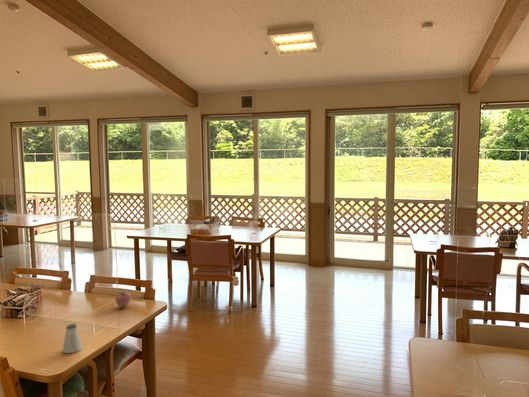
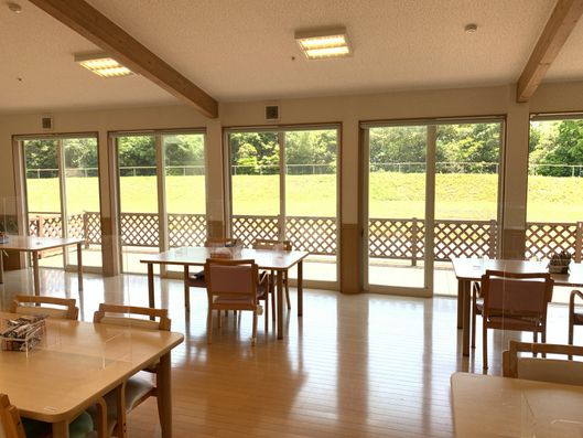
- saltshaker (72, 337)
- apple (123, 299)
